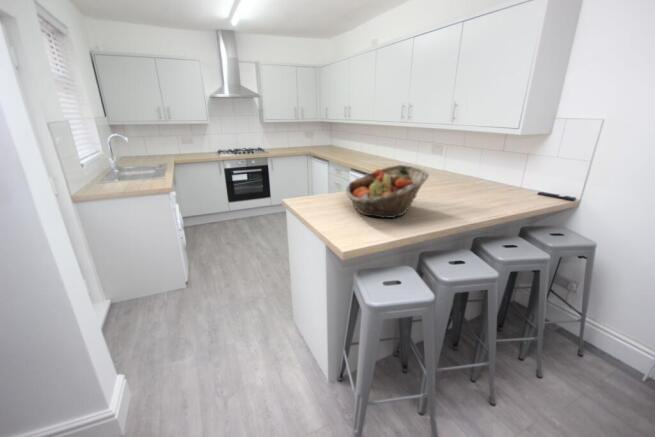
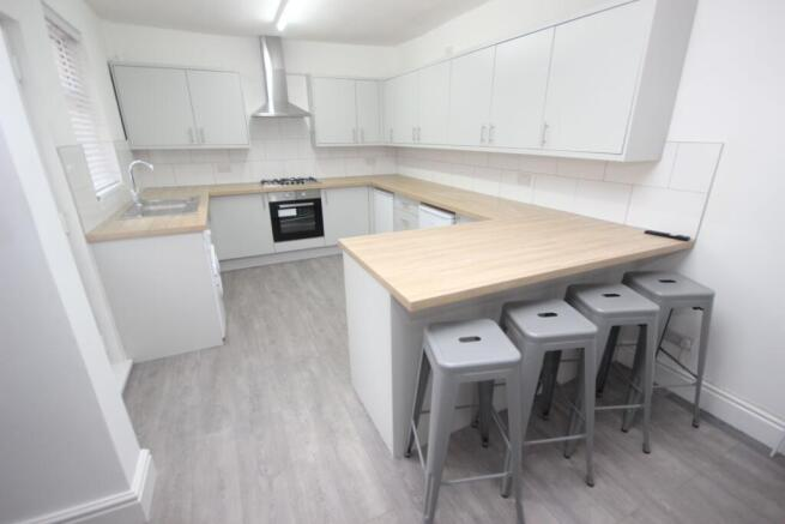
- fruit basket (384, 188)
